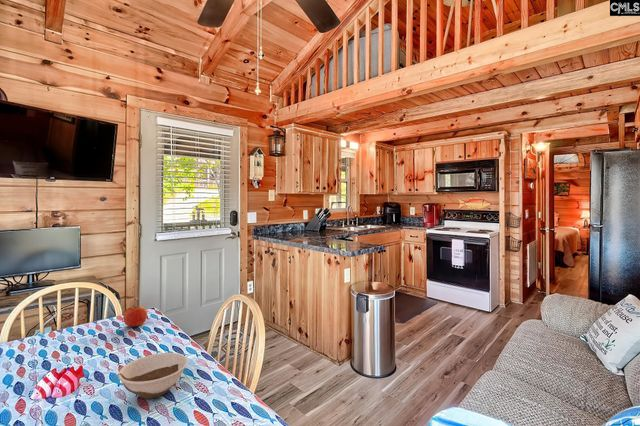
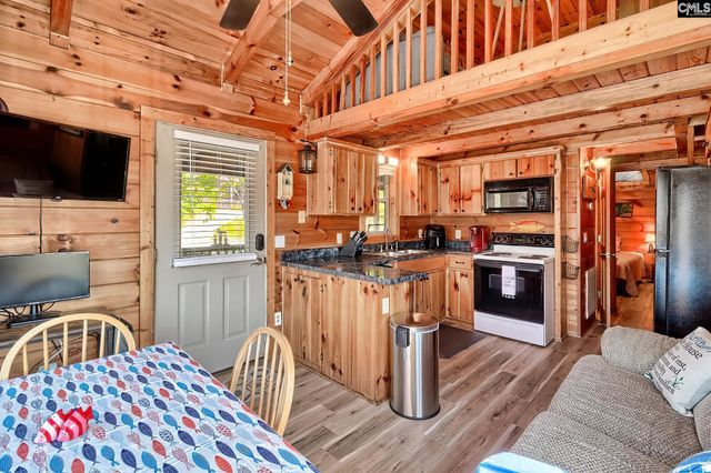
- bowl (154, 378)
- fruit (135, 315)
